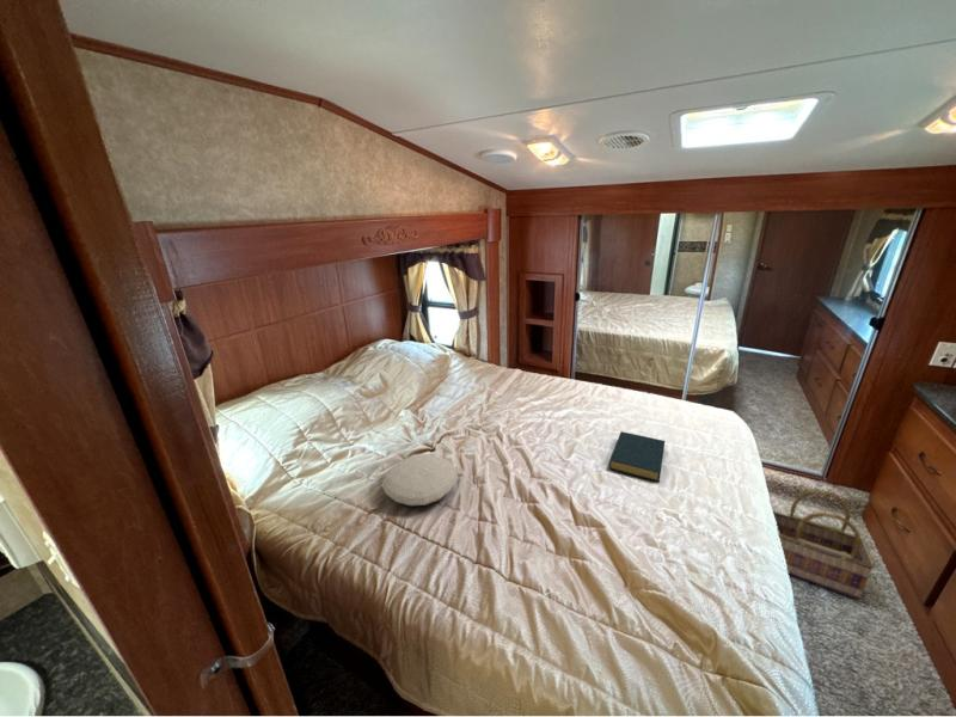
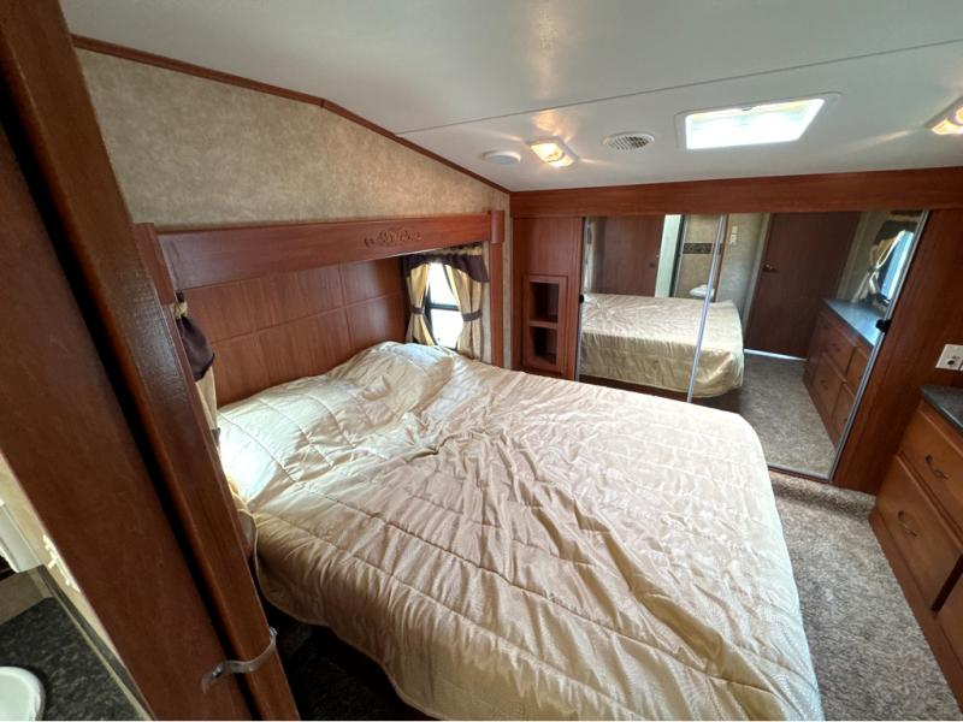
- basket (817, 535)
- hardback book (637, 454)
- cushion (419, 477)
